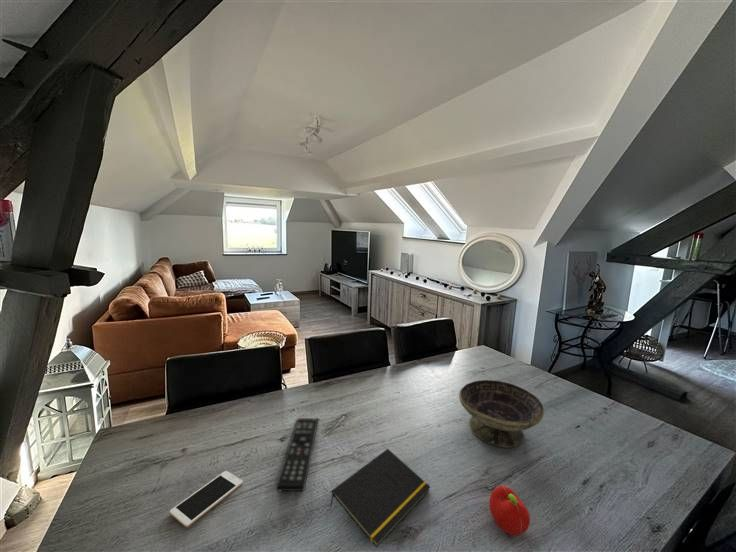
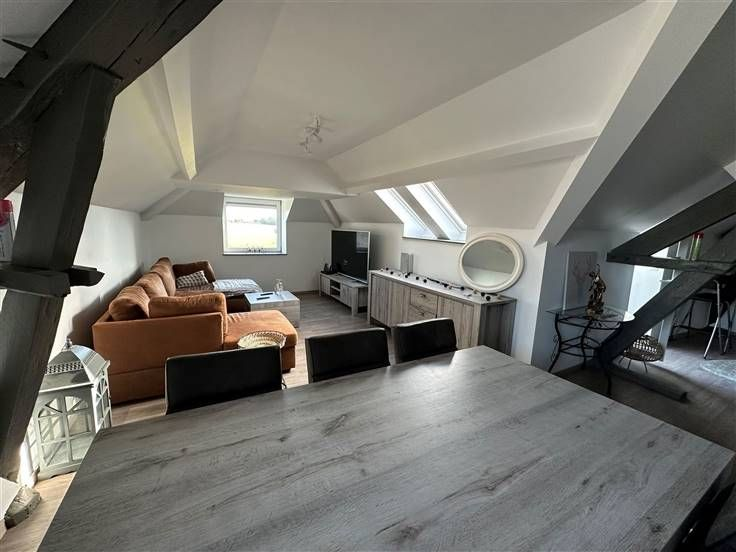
- cell phone (208, 496)
- remote control (300, 448)
- notepad (382, 490)
- fruit (509, 508)
- decorative bowl (498, 414)
